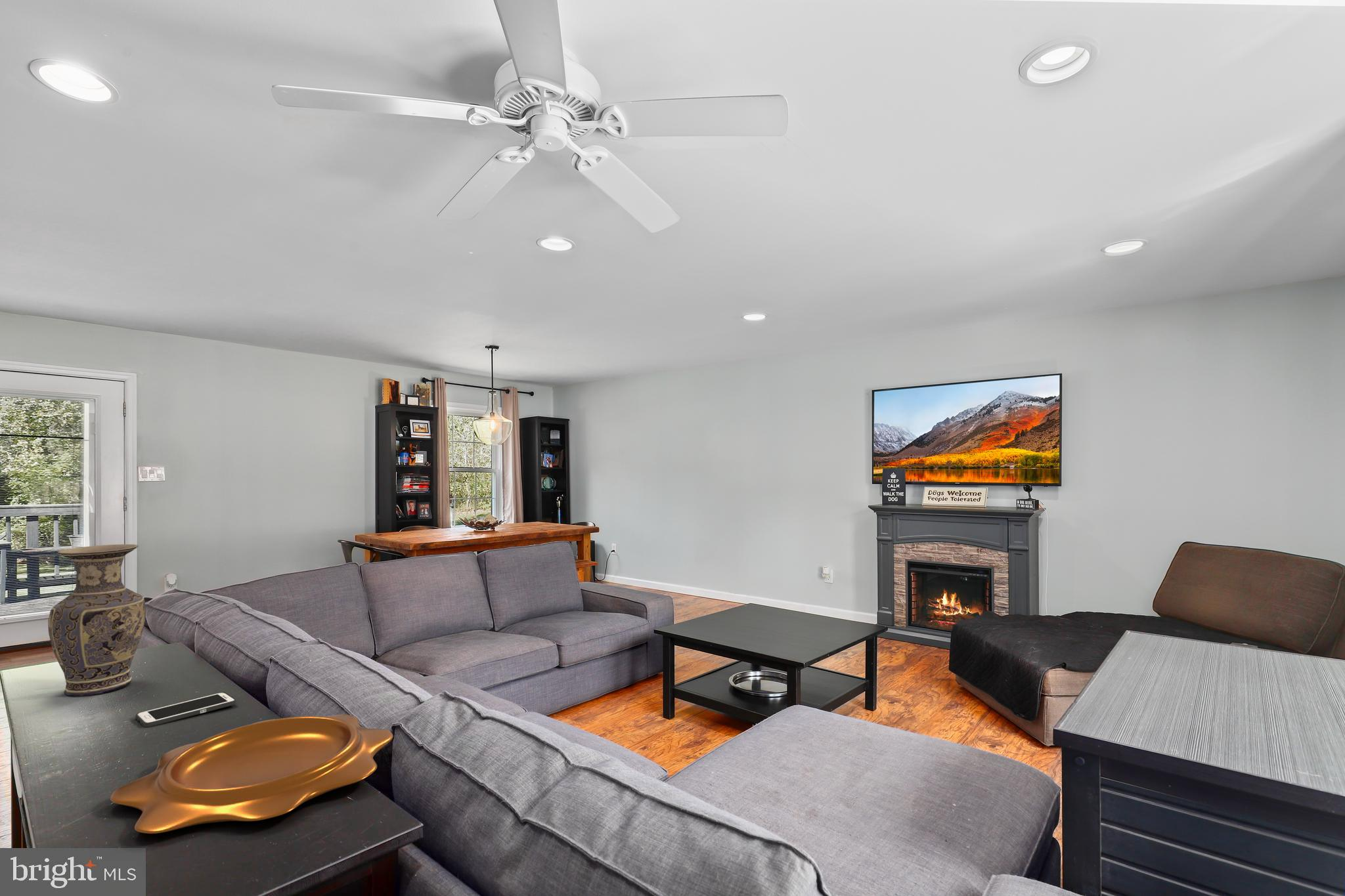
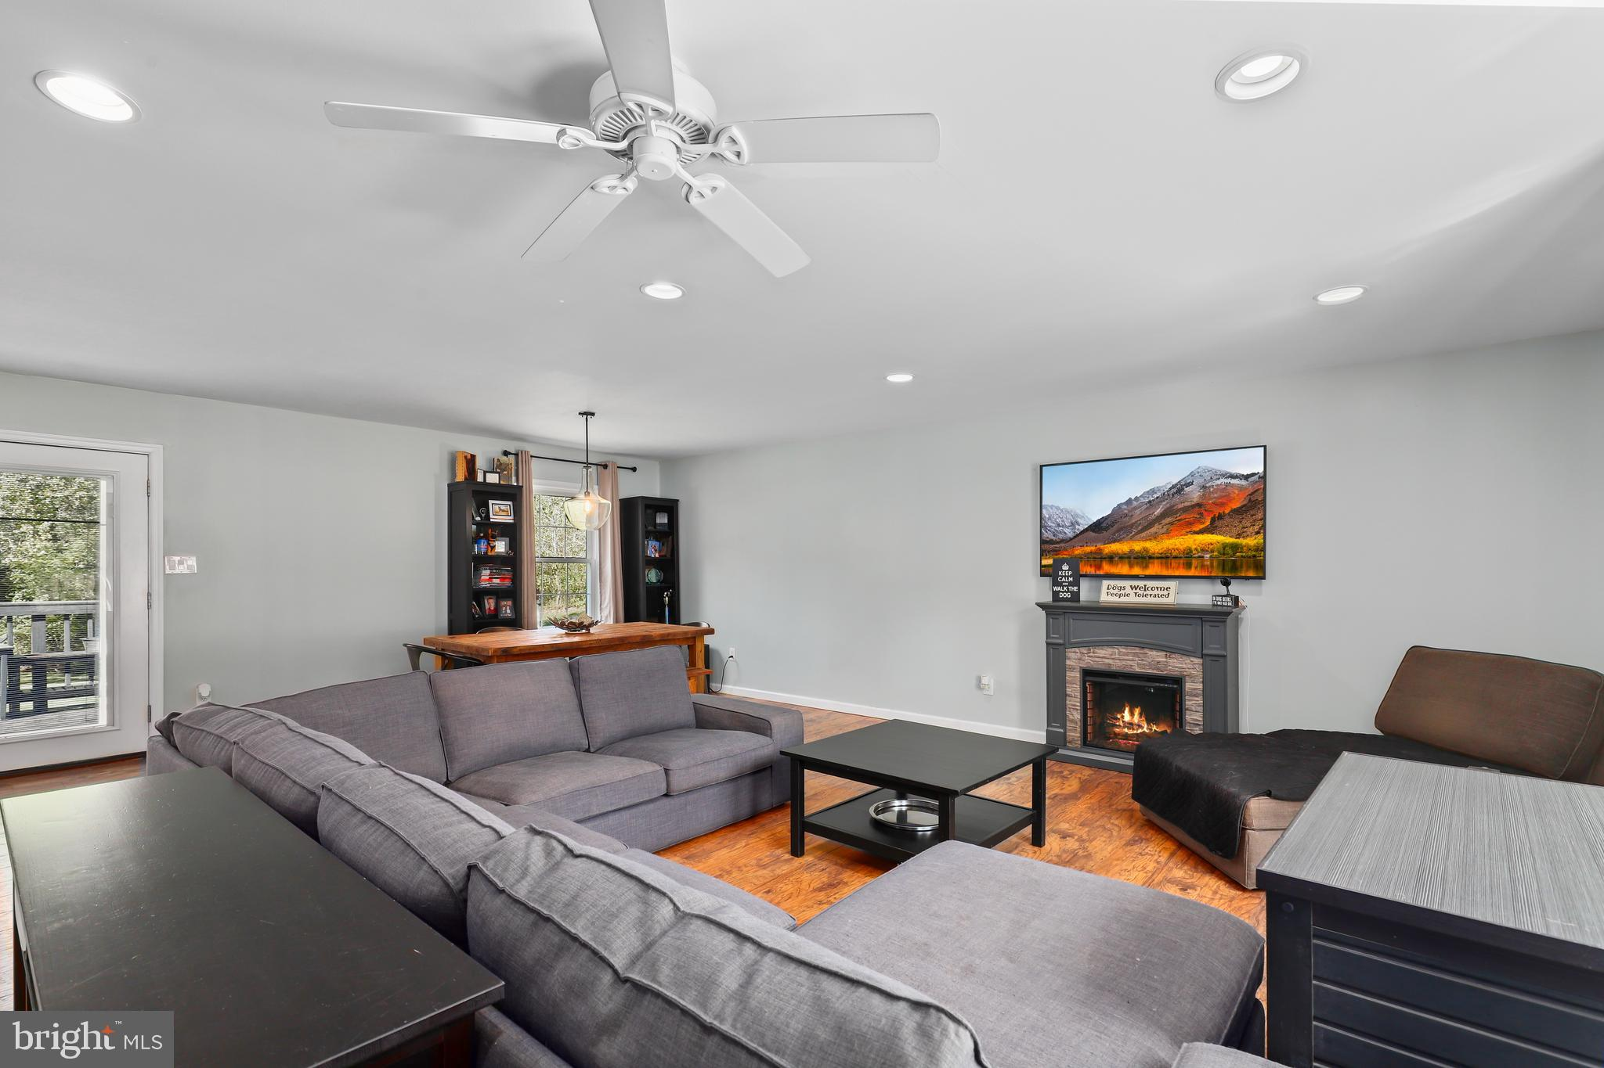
- vase (99, 618)
- decorative bowl (264, 762)
- cell phone (187, 708)
